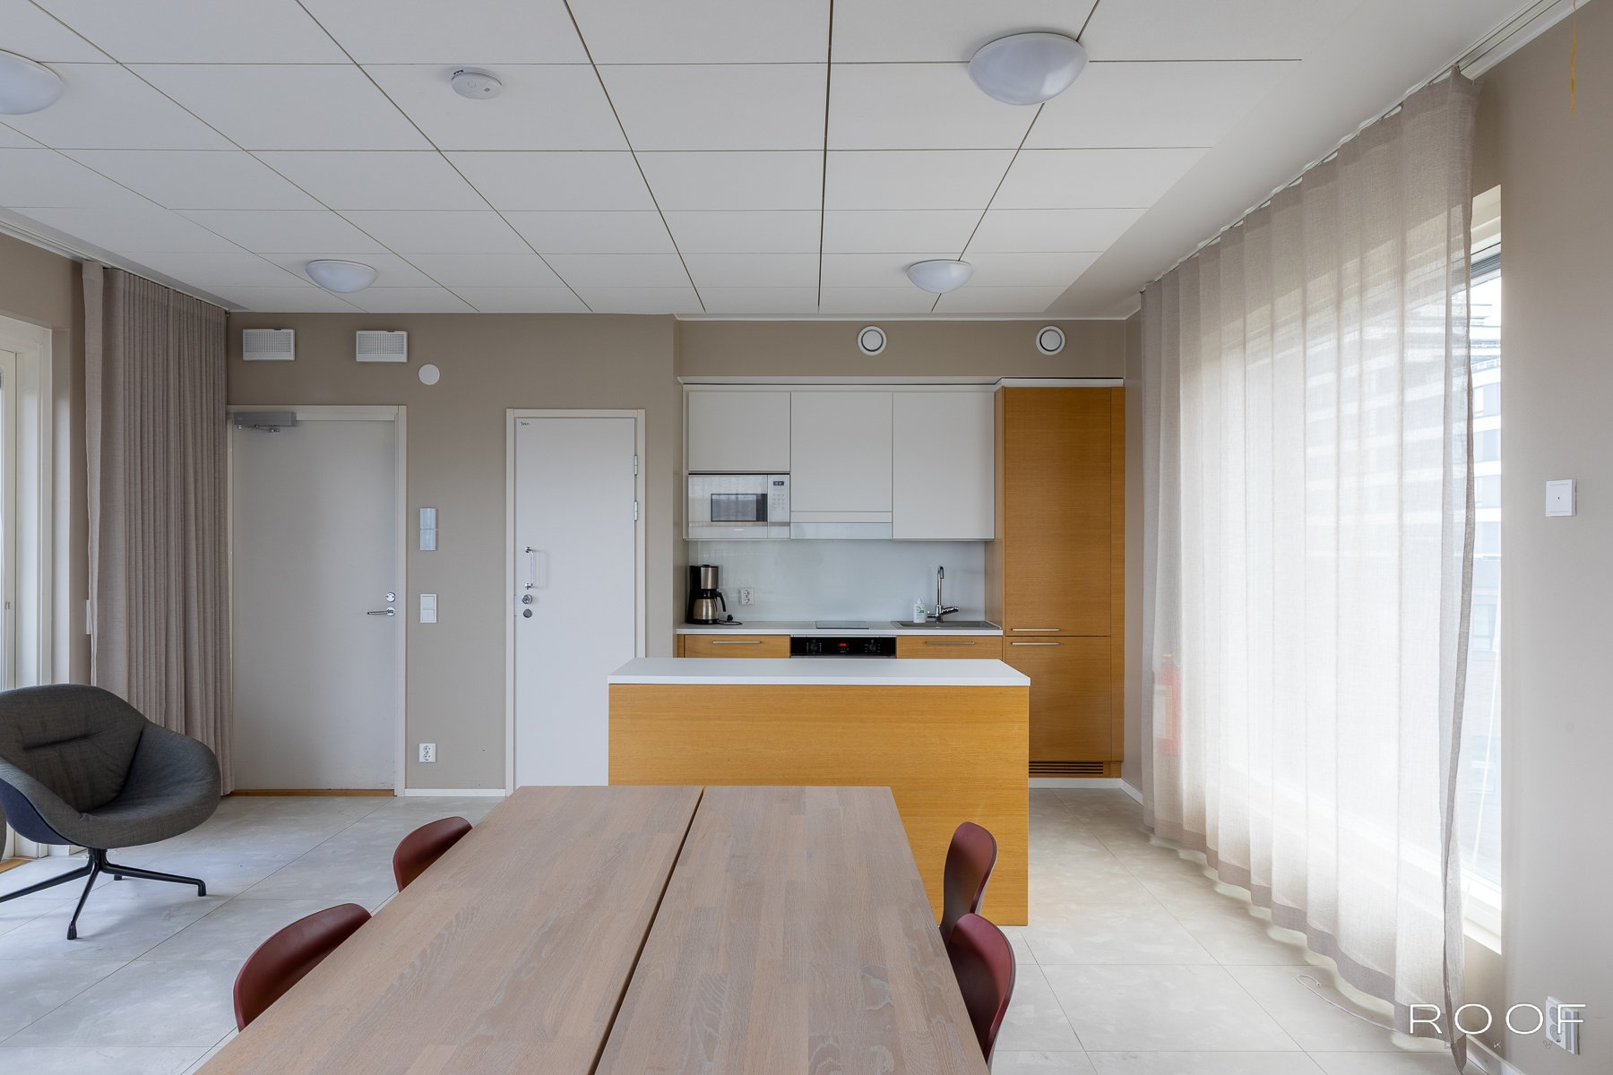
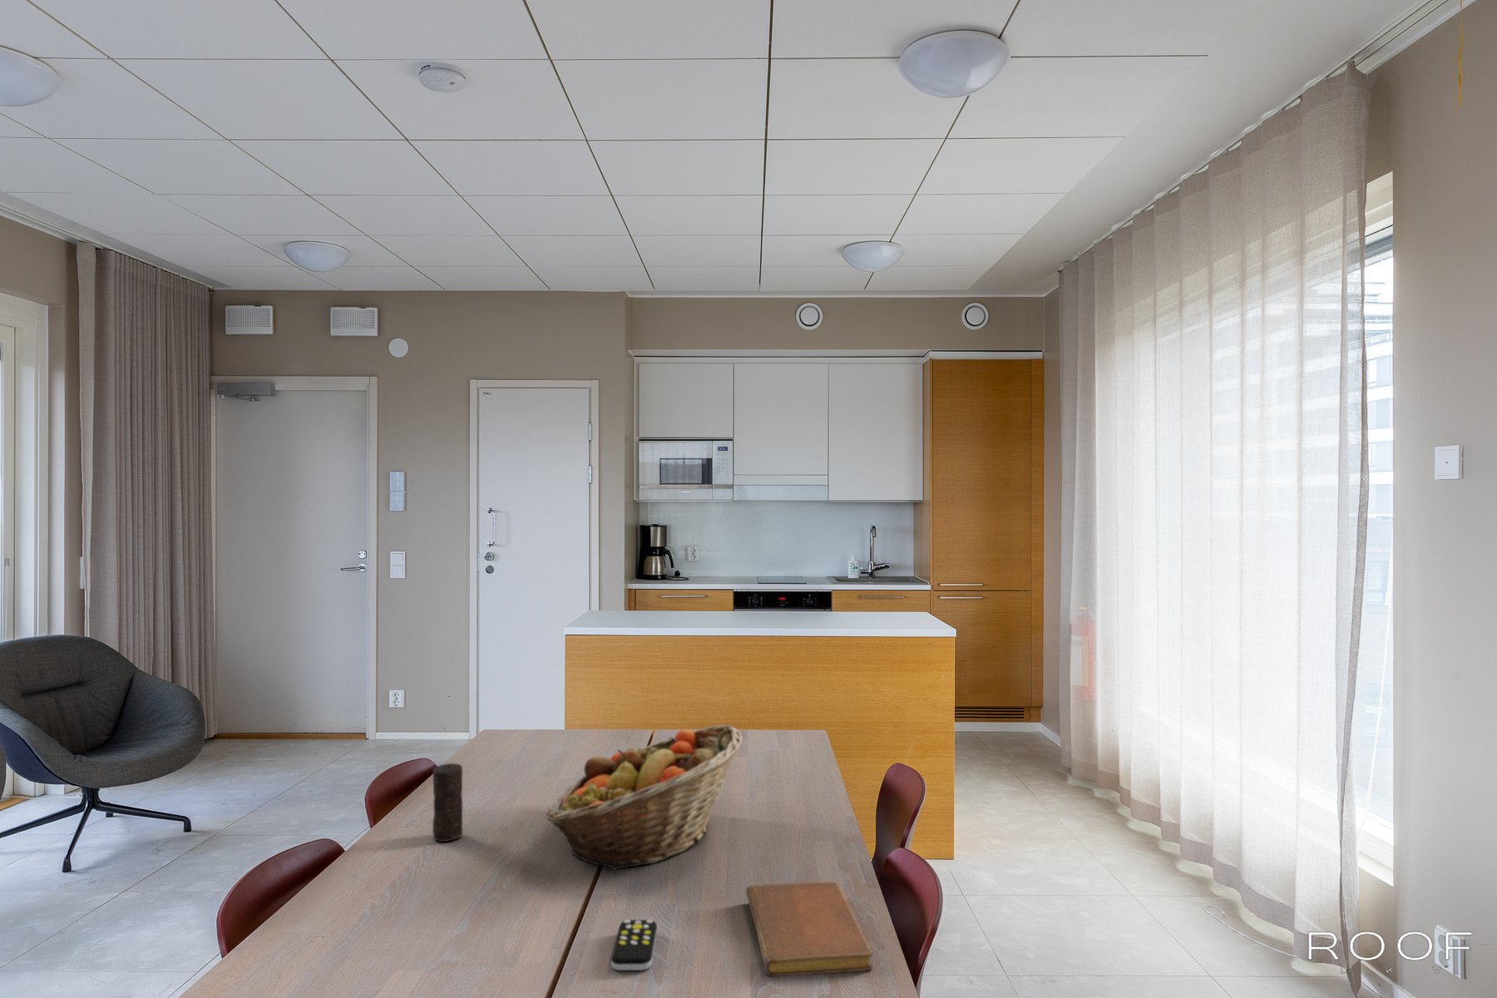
+ fruit basket (648, 786)
+ candle (448, 802)
+ notebook (804, 924)
+ remote control (635, 943)
